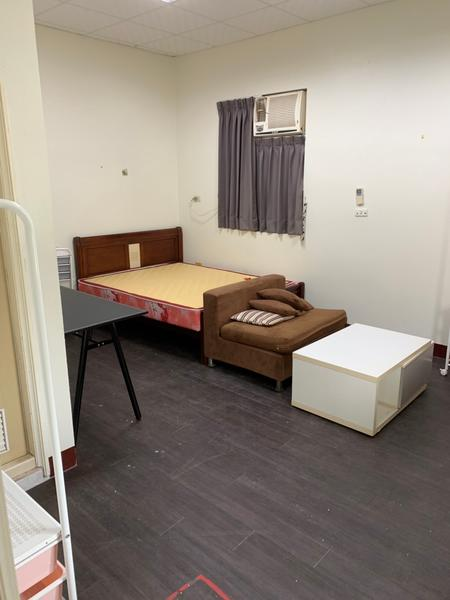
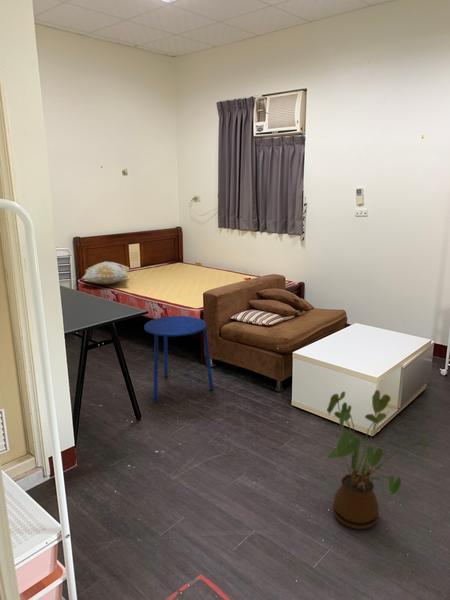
+ decorative pillow (106, 273)
+ side table (167, 357)
+ house plant (368, 462)
